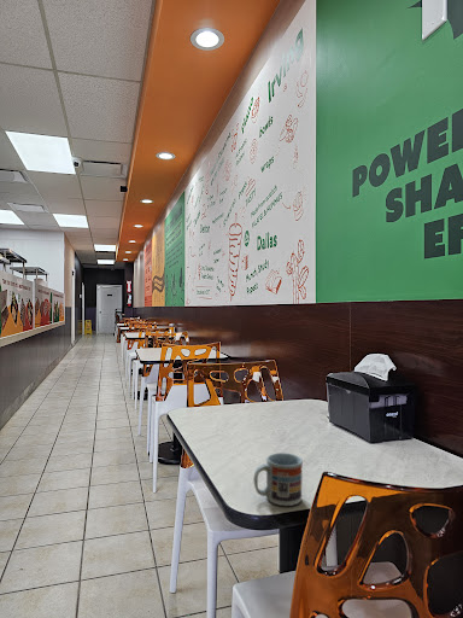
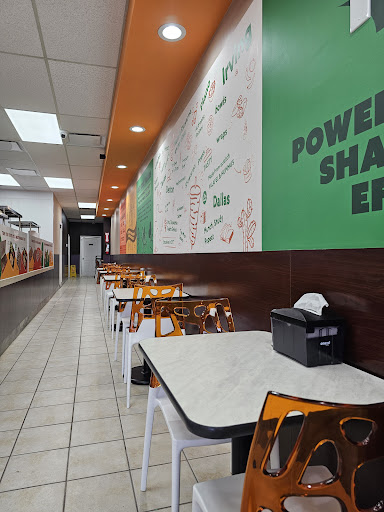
- cup (277, 479)
